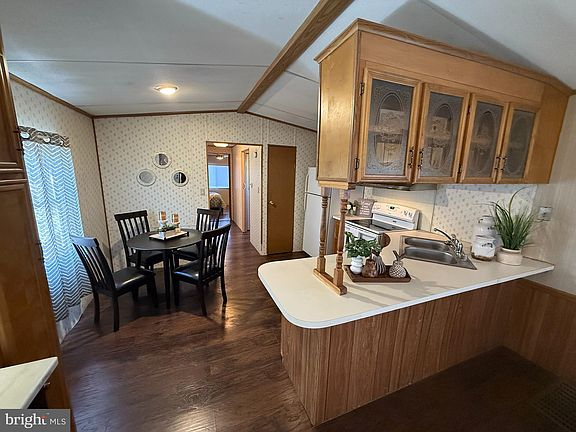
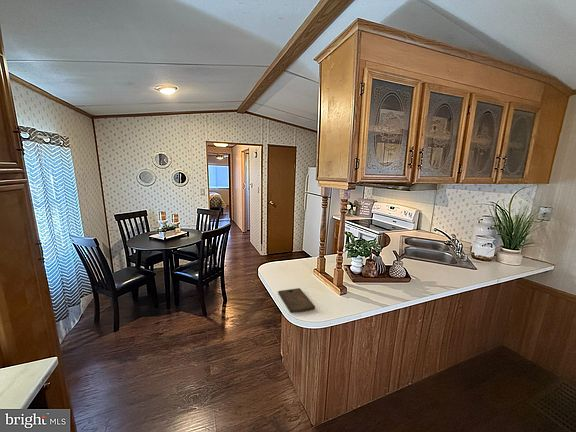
+ cutting board (295, 299)
